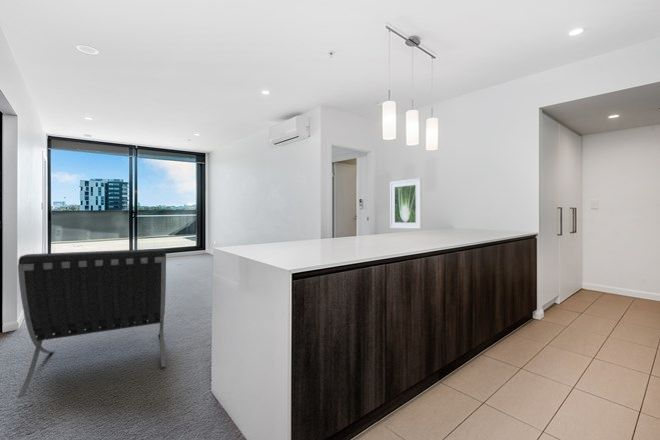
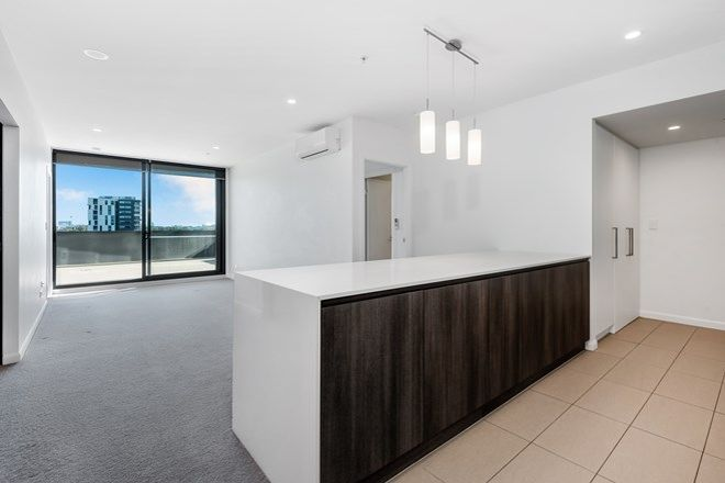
- lounge chair (105, 302)
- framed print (405, 204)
